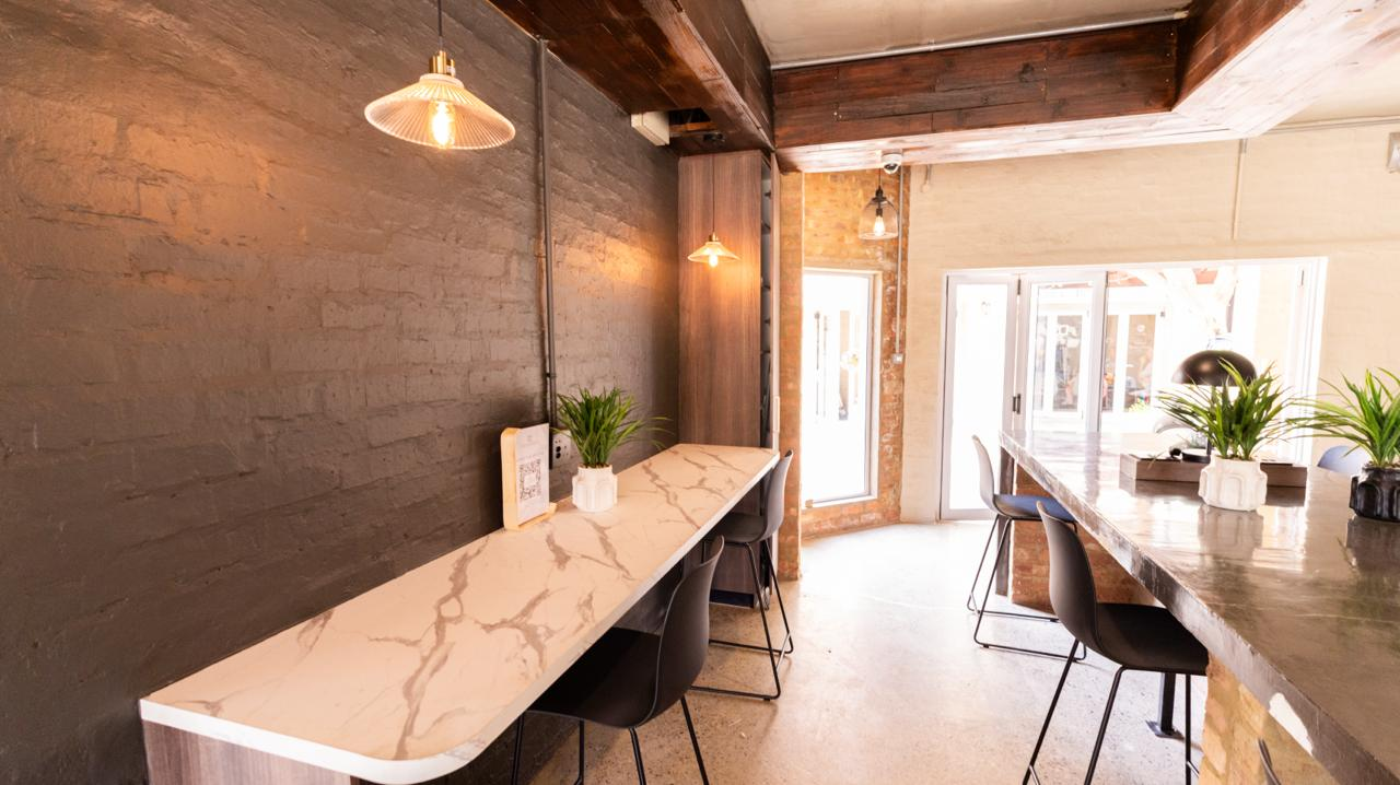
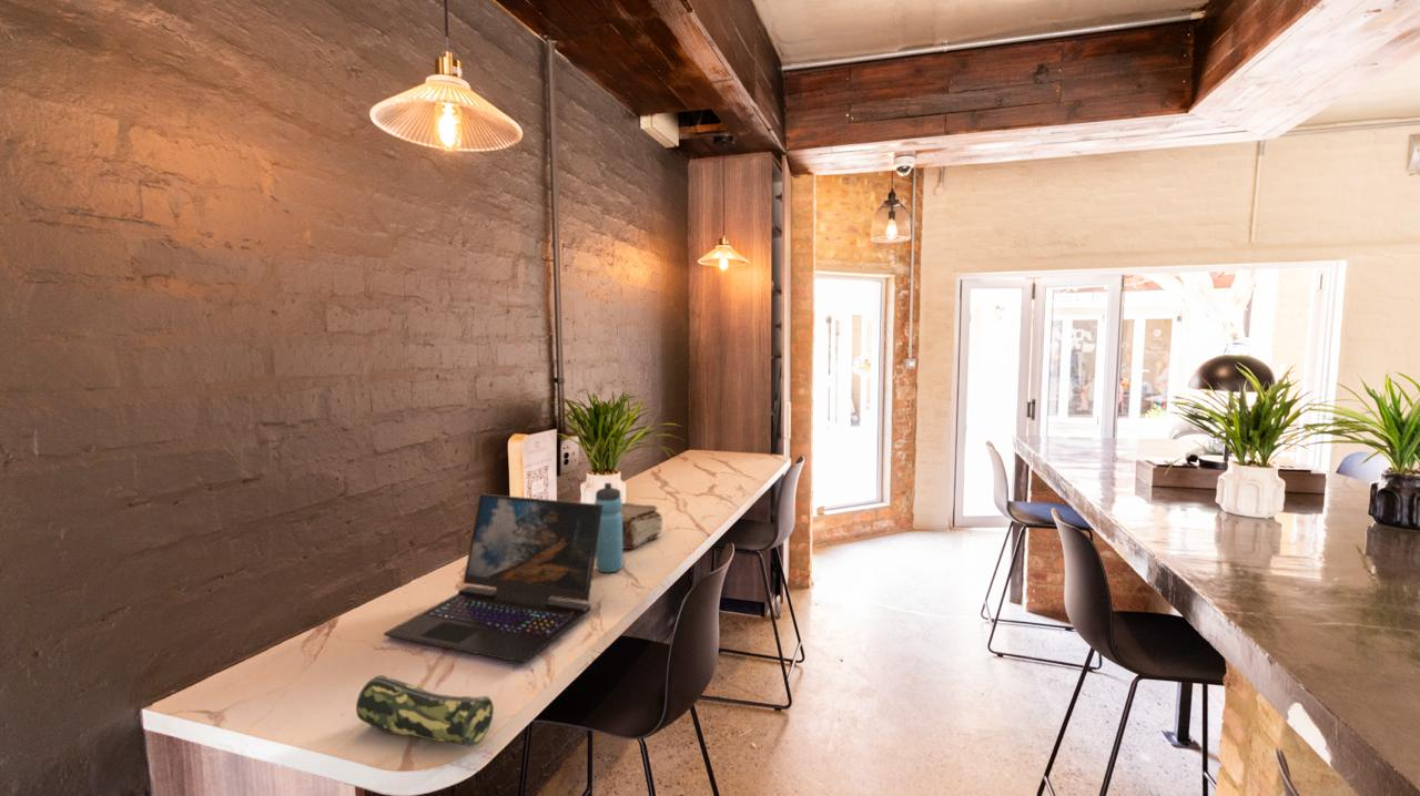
+ laptop (499, 568)
+ water bottle (608, 525)
+ pencil case (427, 711)
+ book (622, 522)
